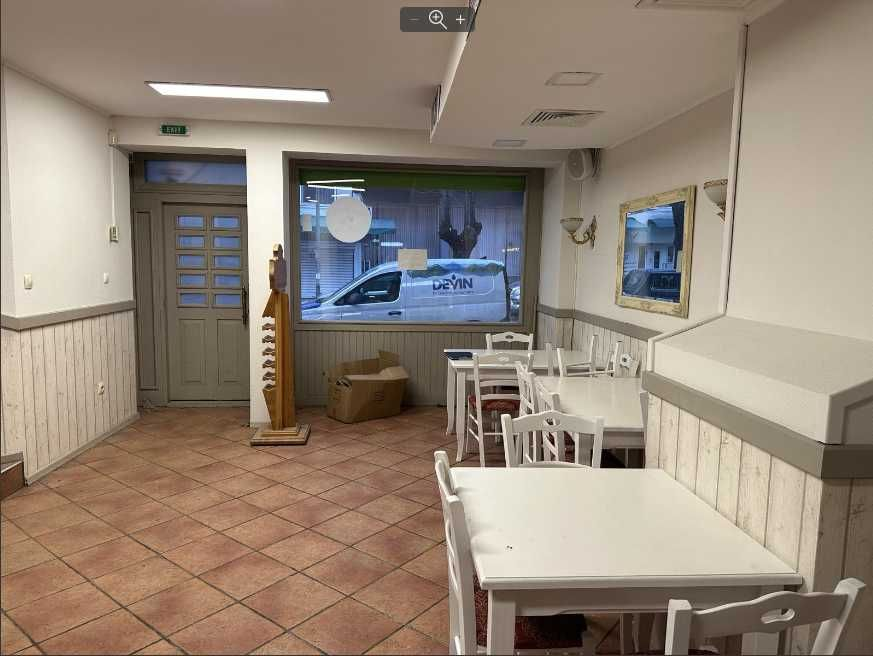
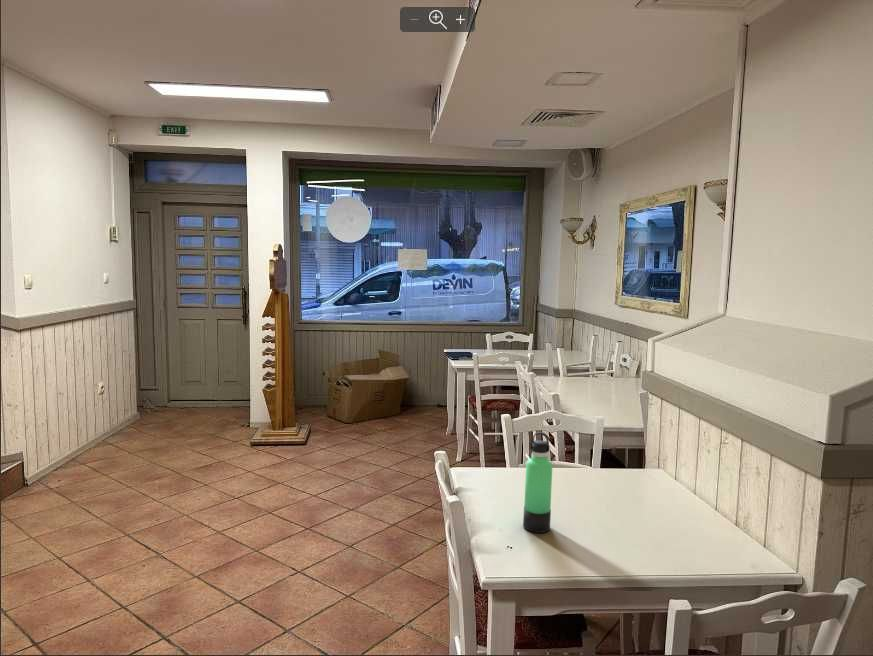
+ thermos bottle (538, 480)
